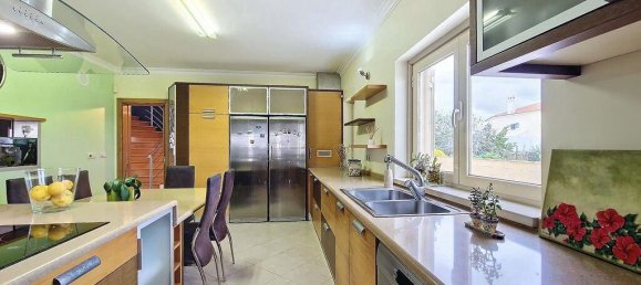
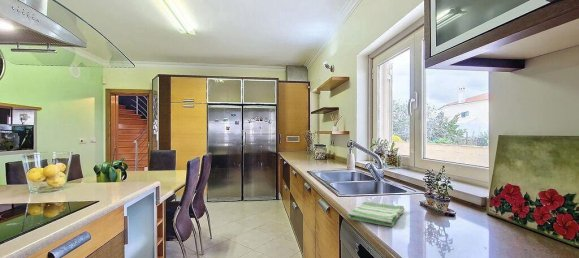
+ dish towel (376, 211)
